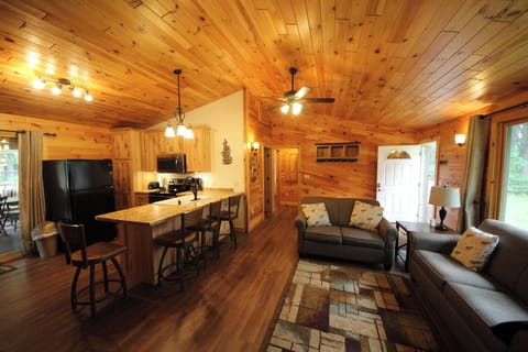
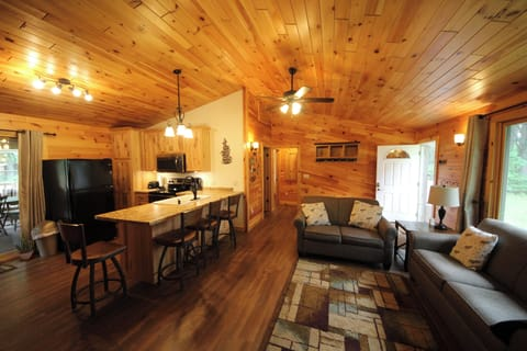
+ potted plant (23, 248)
